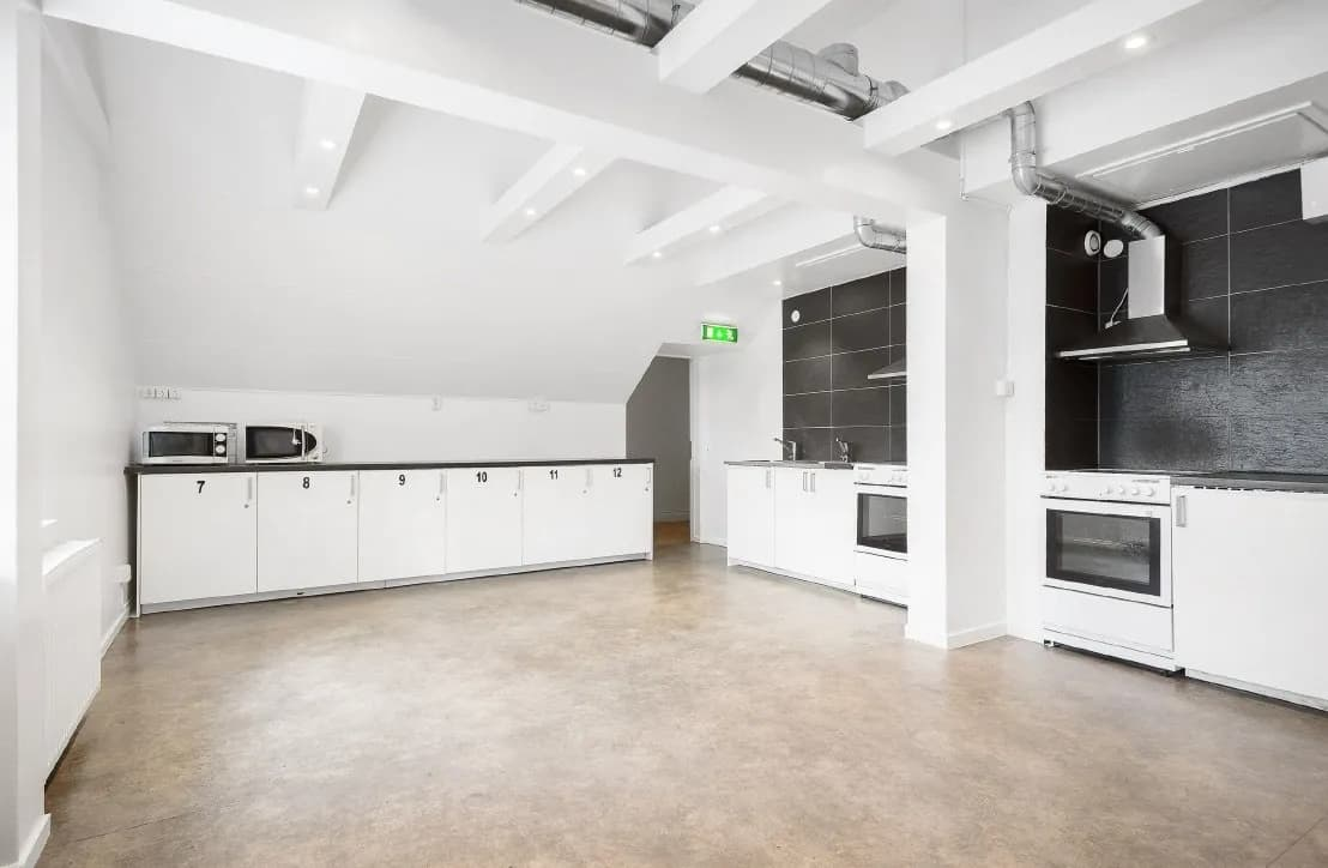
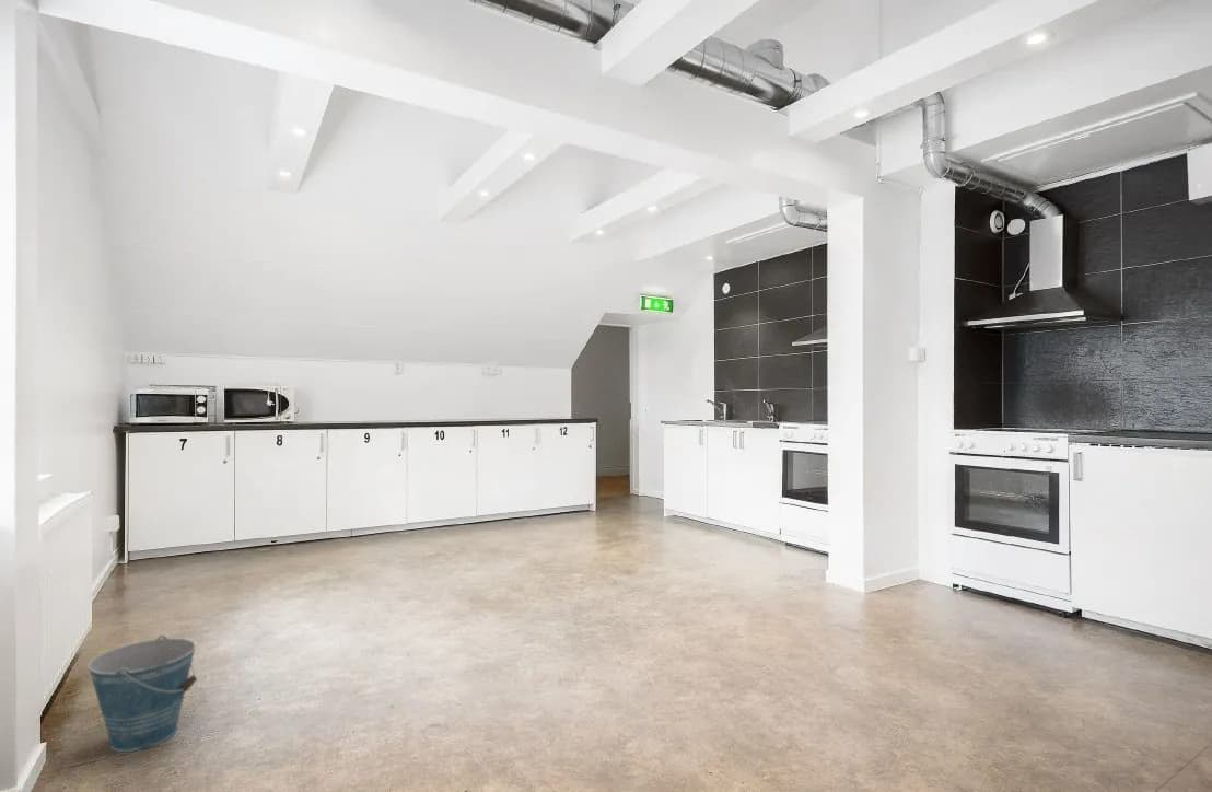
+ bucket (143, 692)
